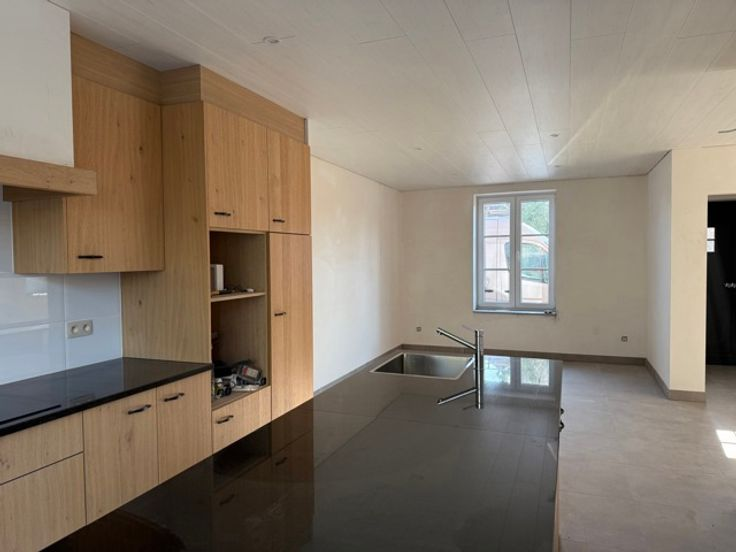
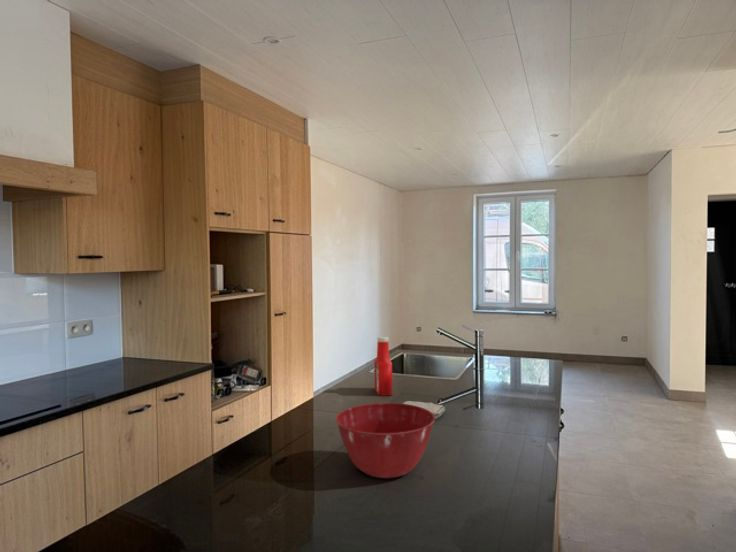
+ mixing bowl (385, 442)
+ washcloth (421, 407)
+ soap bottle (383, 364)
